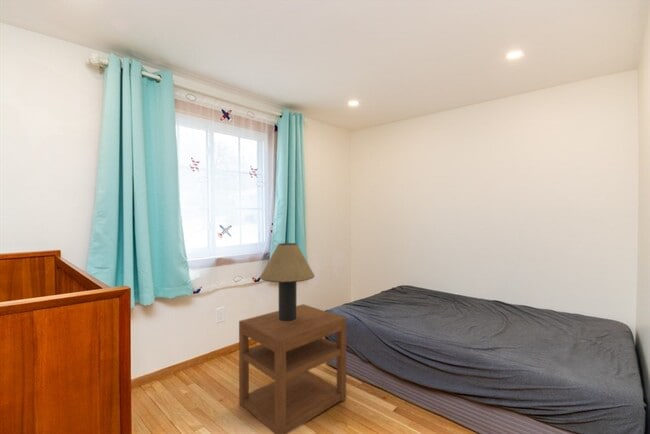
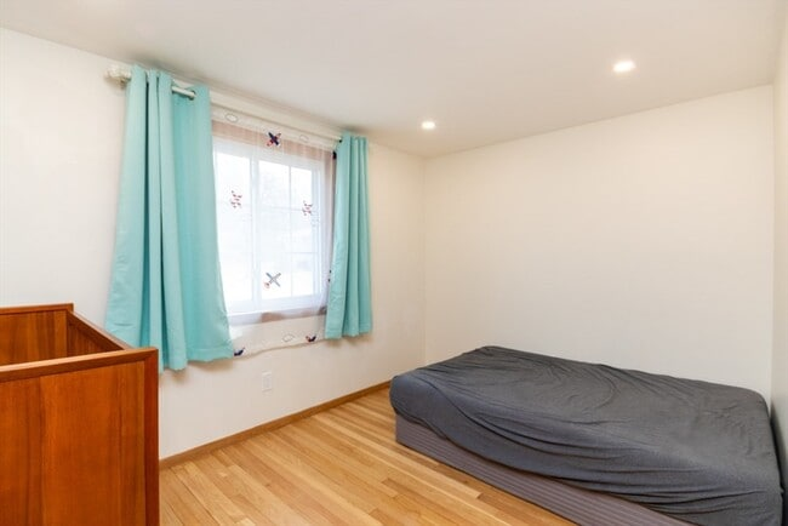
- table lamp (287, 280)
- nightstand (293, 360)
